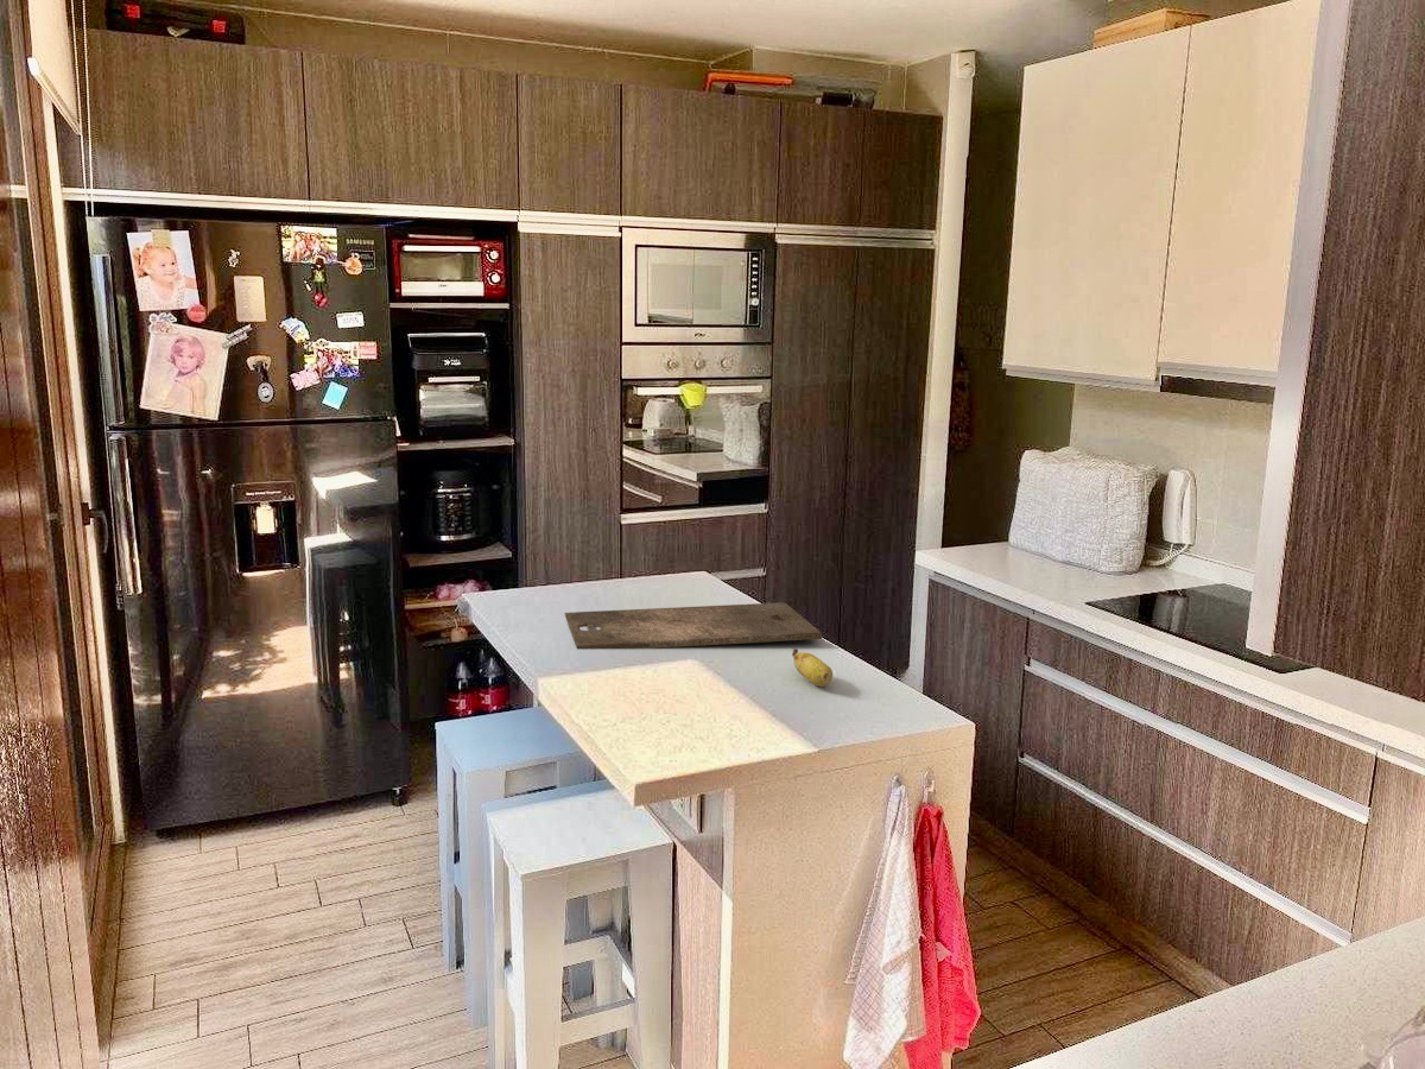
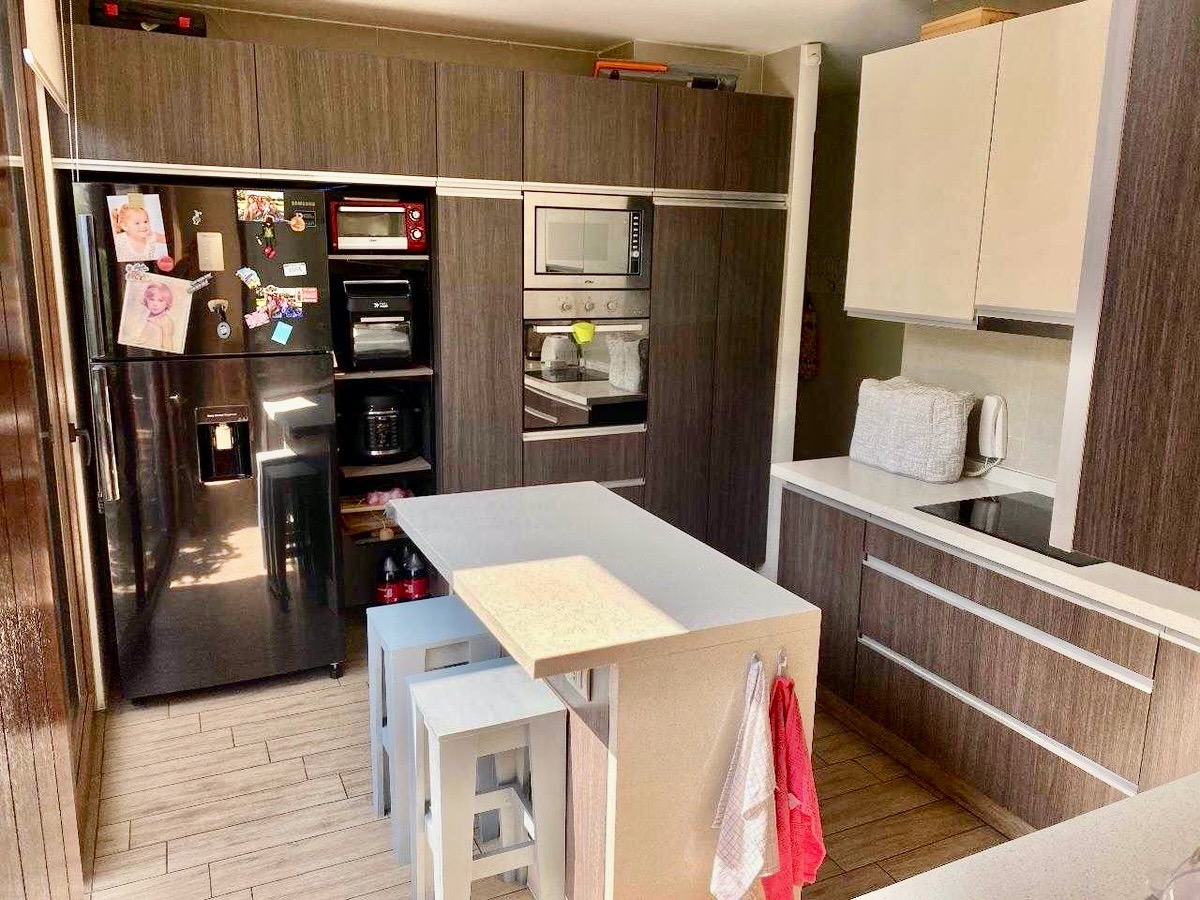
- banana (813, 670)
- cutting board (689, 625)
